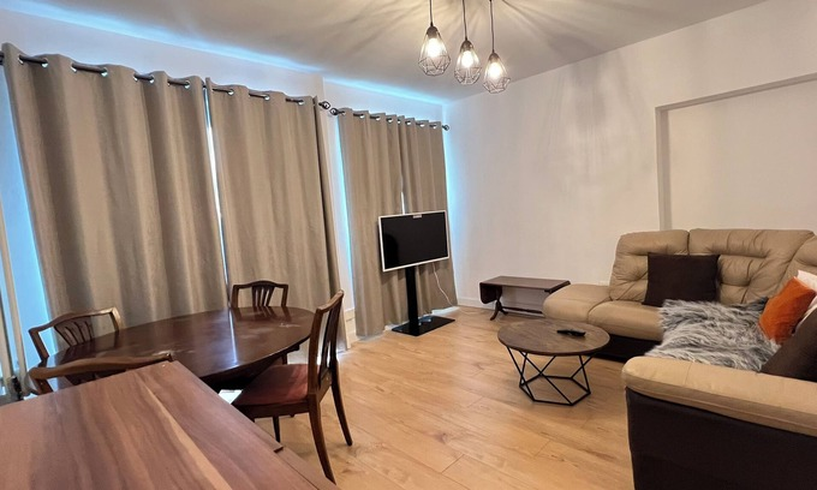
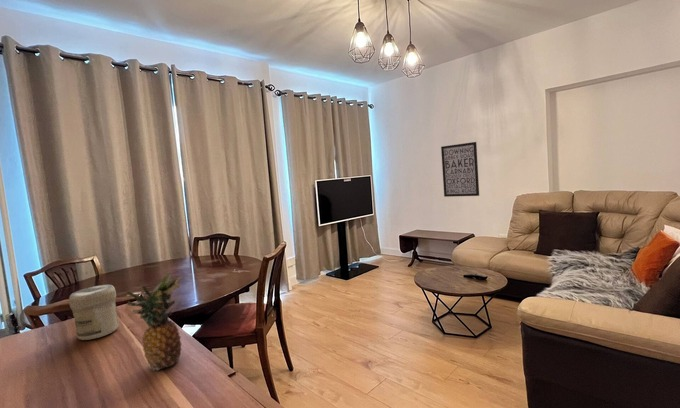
+ jar (95, 311)
+ fruit (159, 321)
+ wall art (459, 170)
